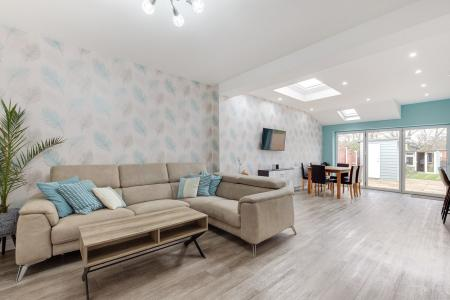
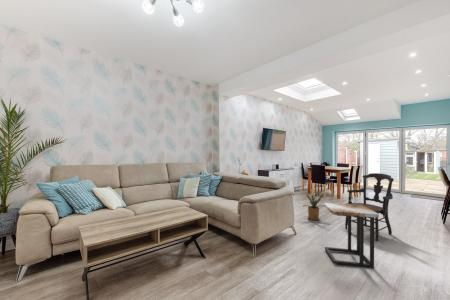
+ house plant (313, 203)
+ side table (348, 233)
+ armchair (370, 204)
